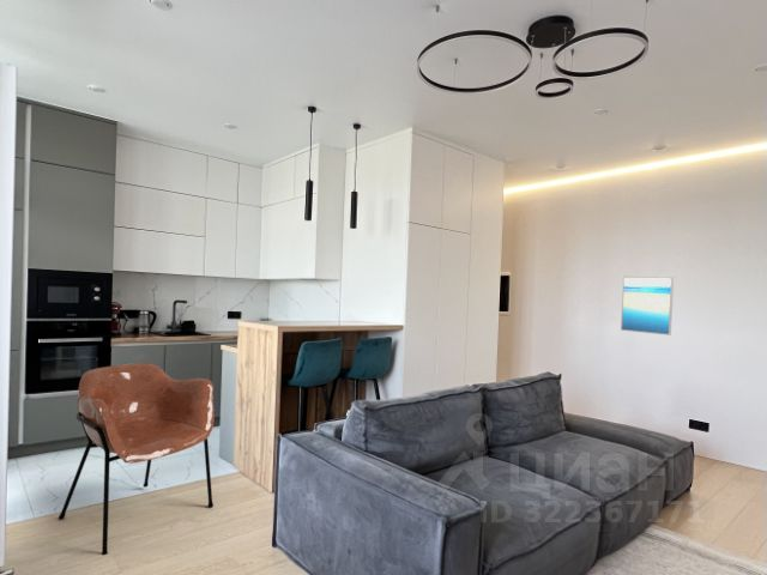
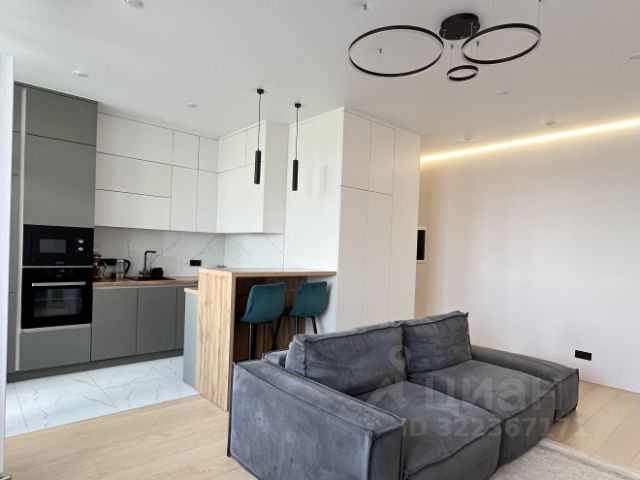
- wall art (646, 304)
- armchair (139, 443)
